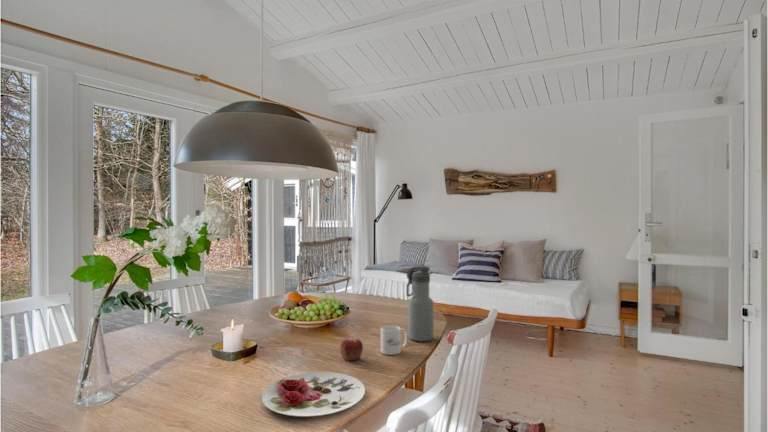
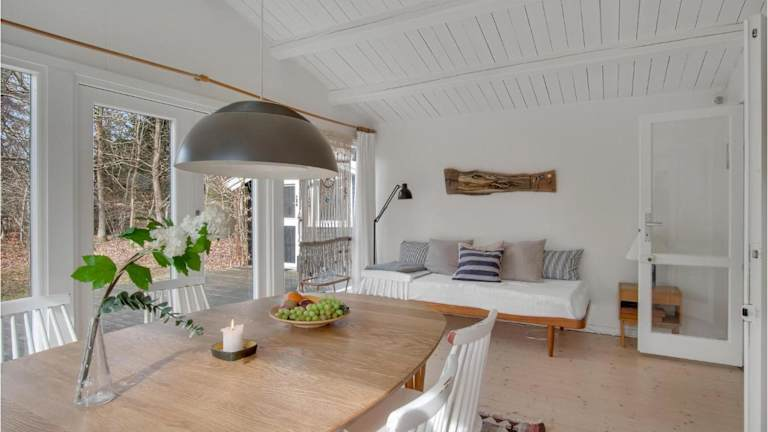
- apple (351, 348)
- water bottle (420, 302)
- plate (314, 390)
- mug (394, 339)
